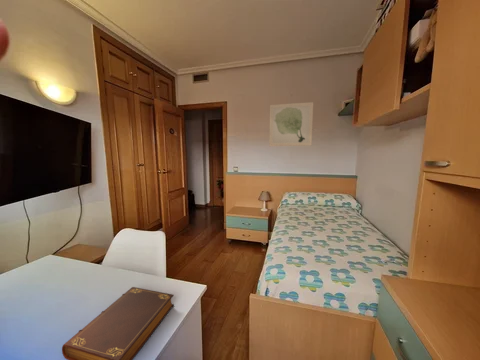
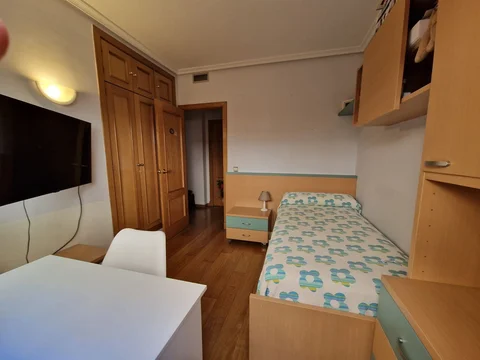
- book (125, 321)
- wall art (290, 125)
